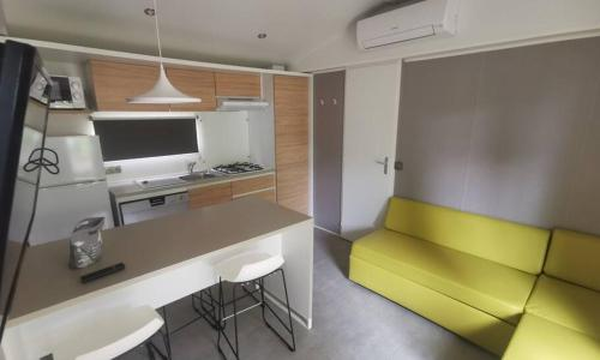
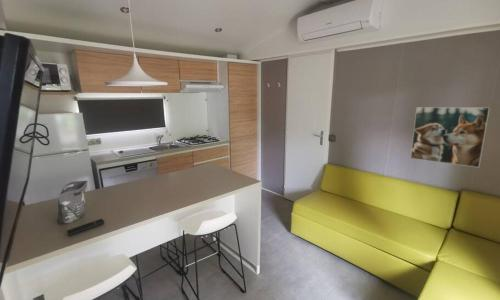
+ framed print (446, 135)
